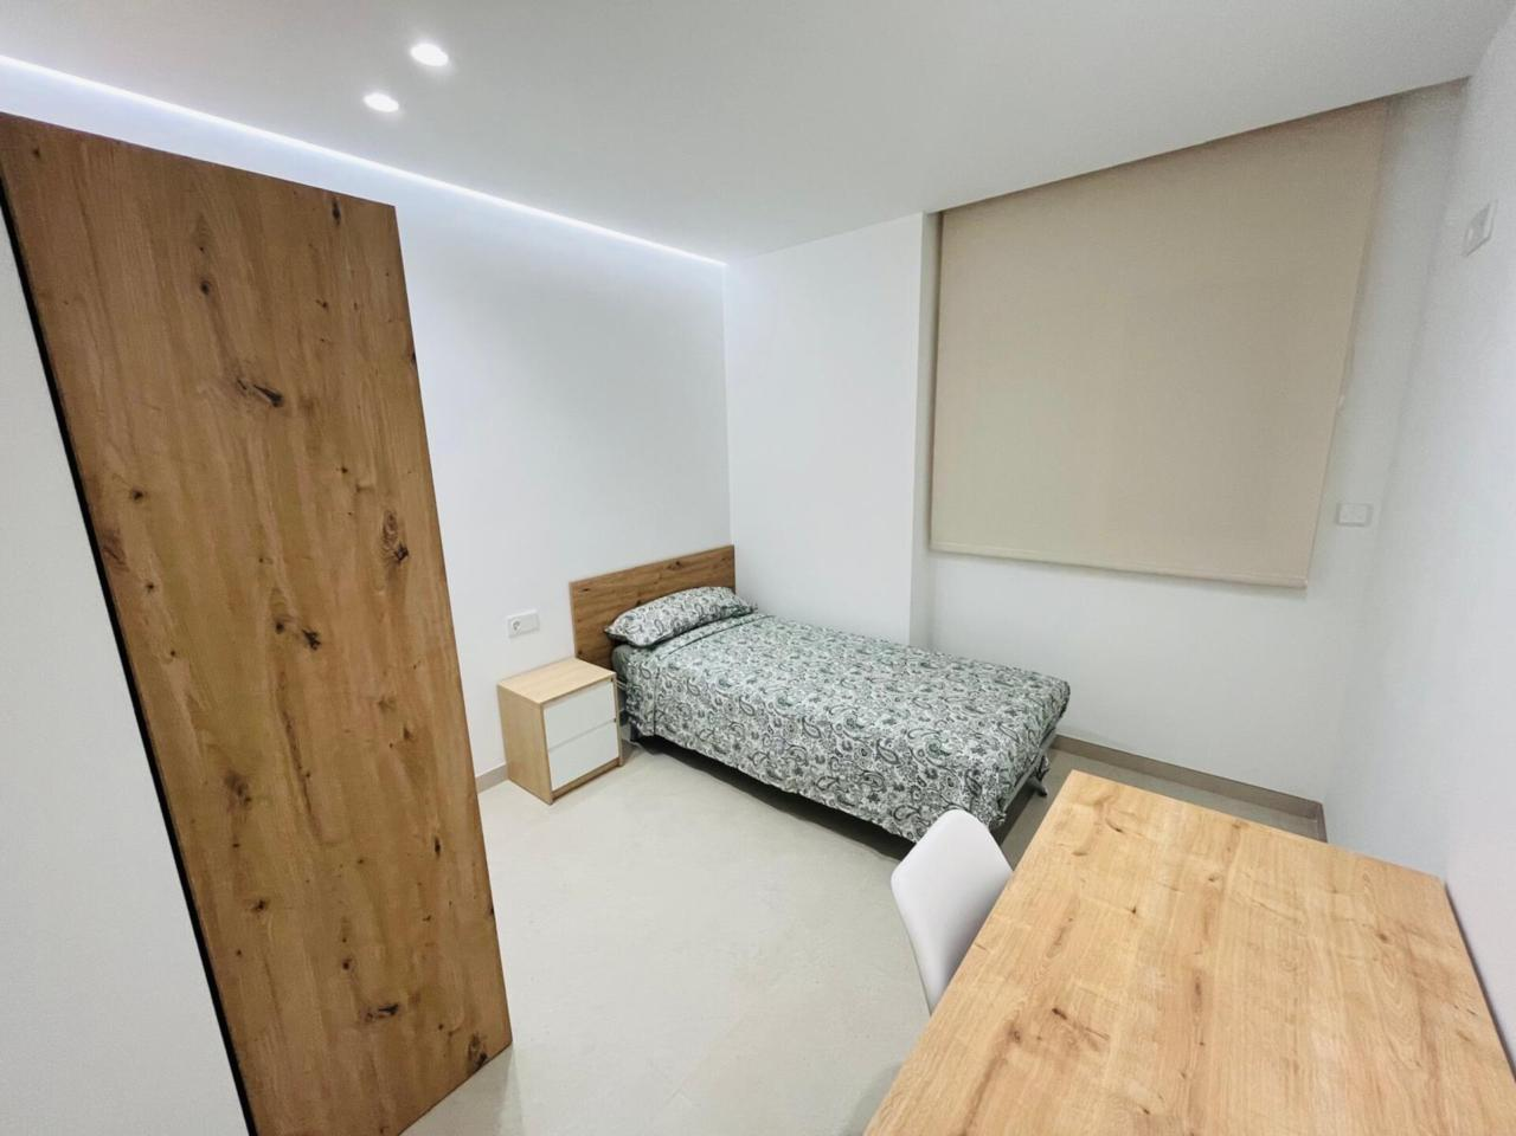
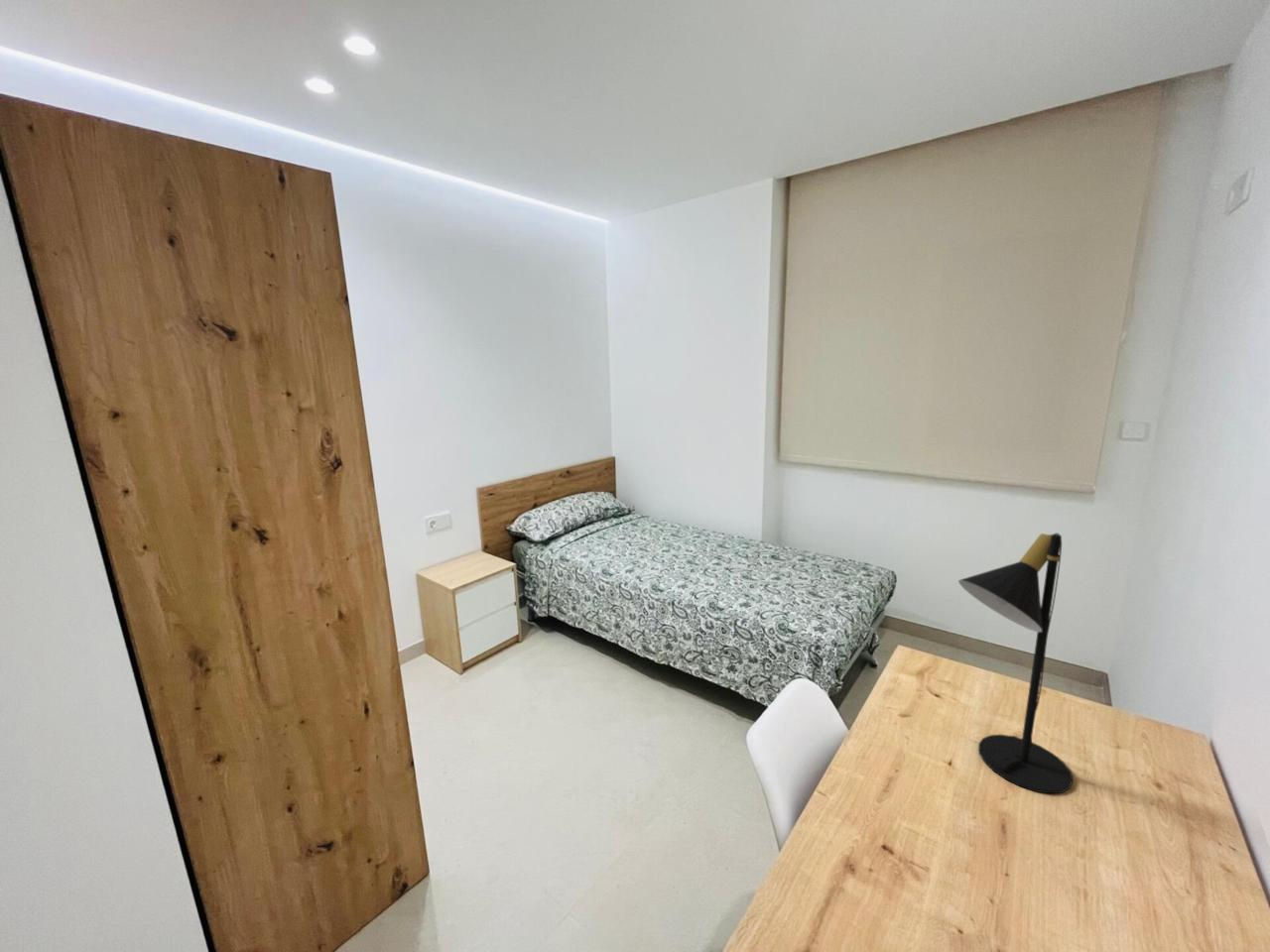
+ table lamp (1034, 654)
